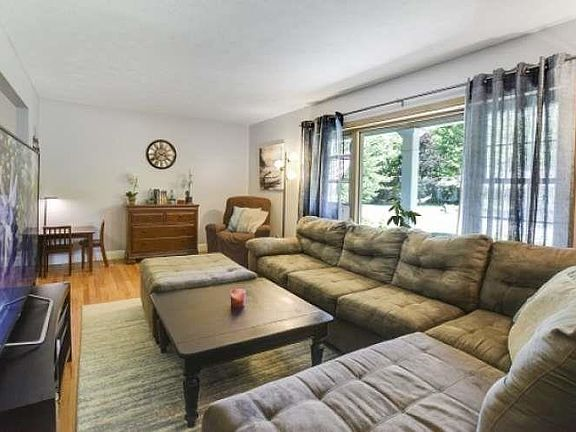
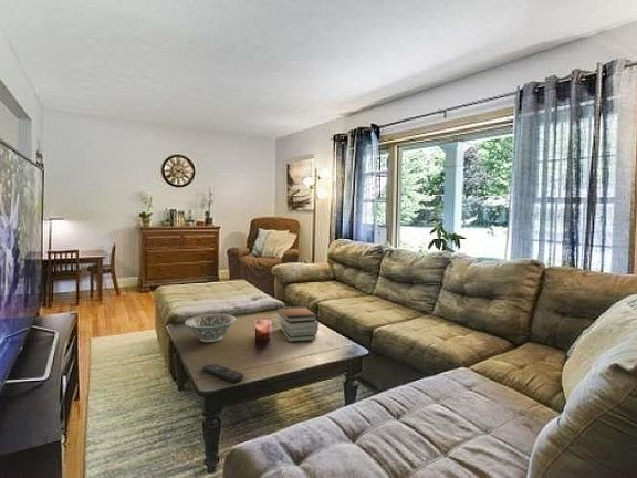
+ remote control (222, 372)
+ book stack (296, 323)
+ decorative bowl (210, 329)
